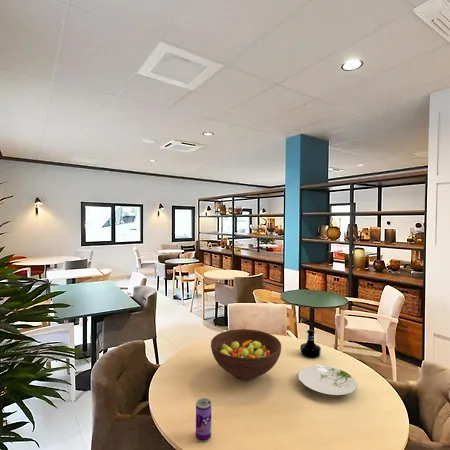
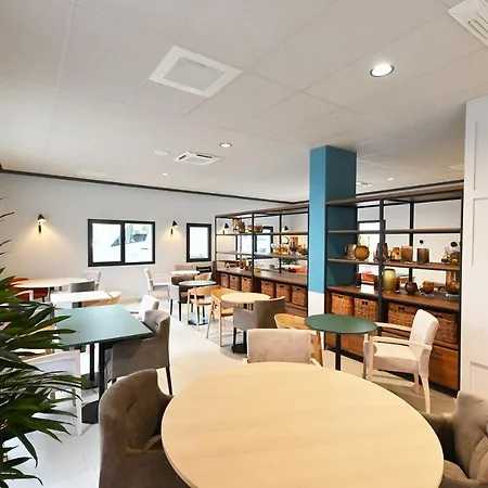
- tequila bottle (310, 342)
- beverage can (203, 419)
- plate (326, 382)
- fruit bowl (245, 358)
